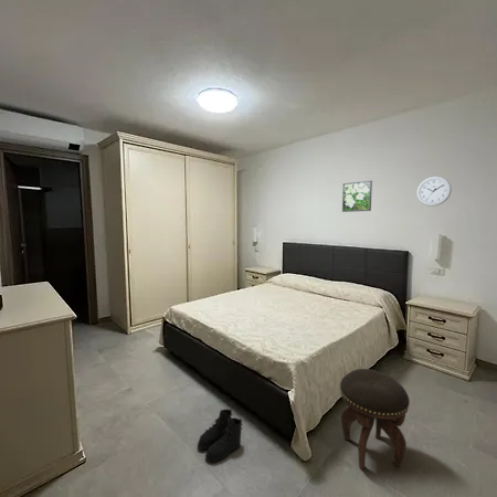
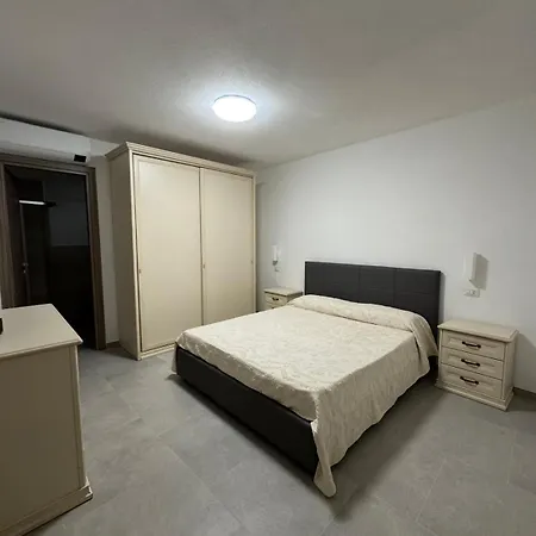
- wall clock (433, 191)
- footstool (371, 415)
- boots (220, 431)
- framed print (356, 197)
